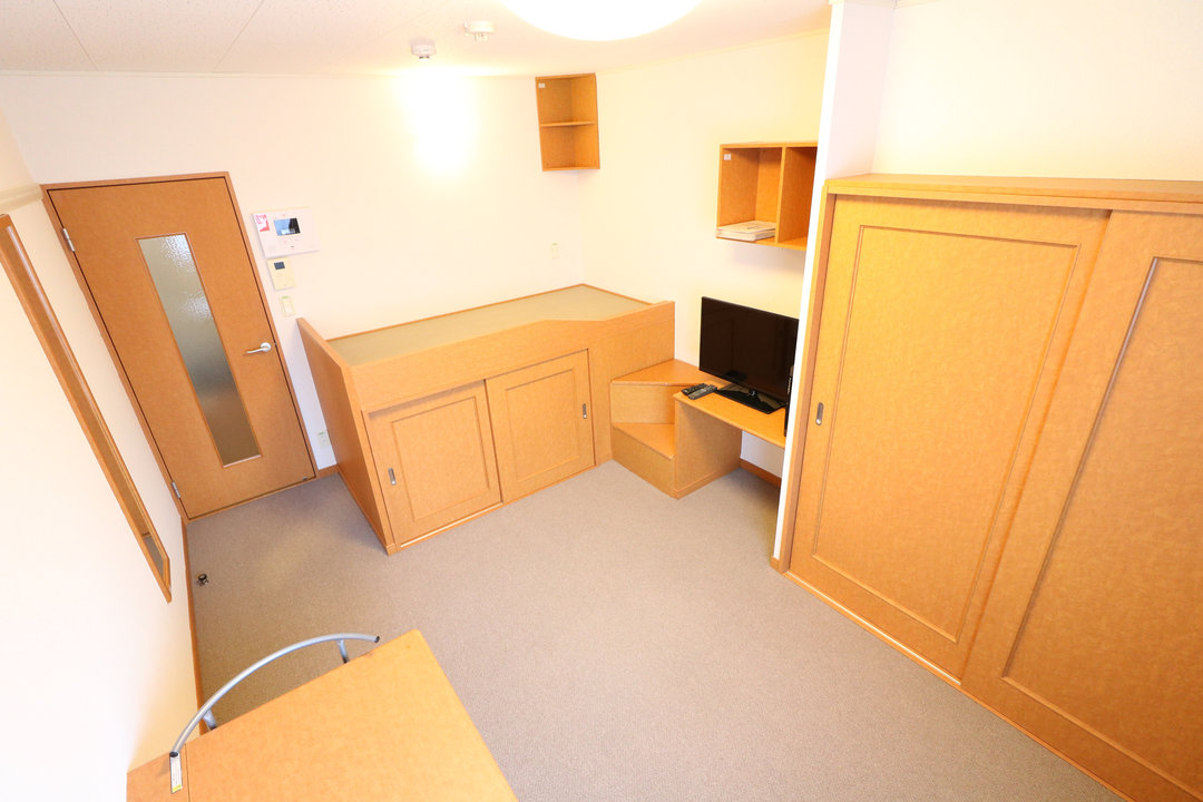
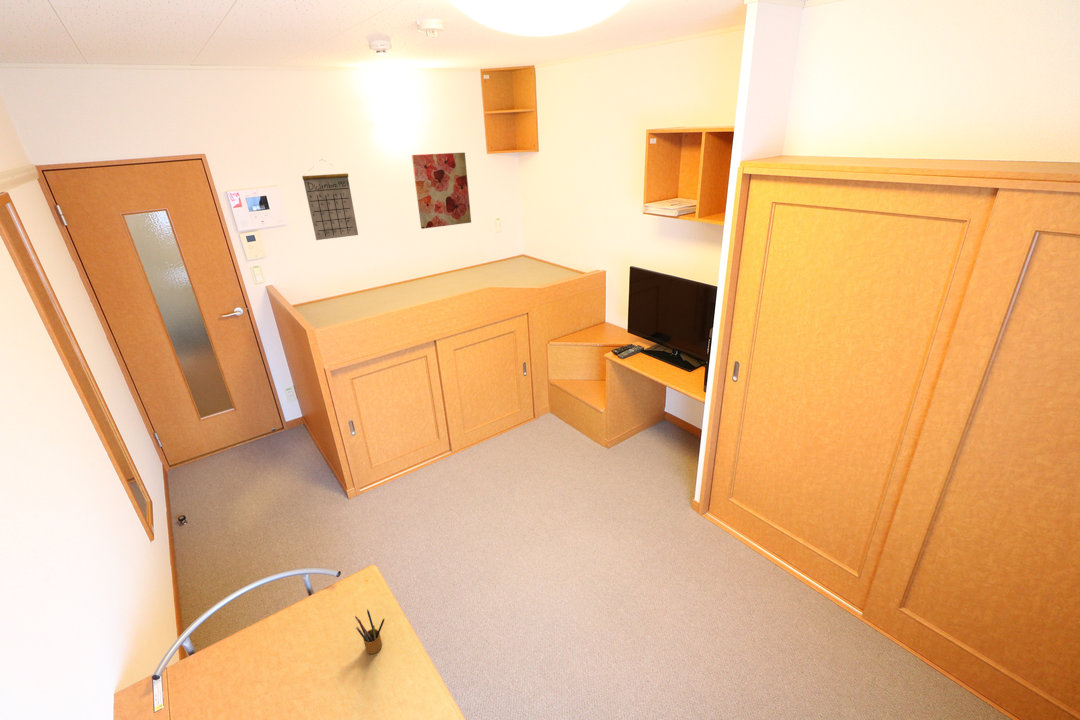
+ calendar (330, 199)
+ pencil box (372, 632)
+ wall art (442, 190)
